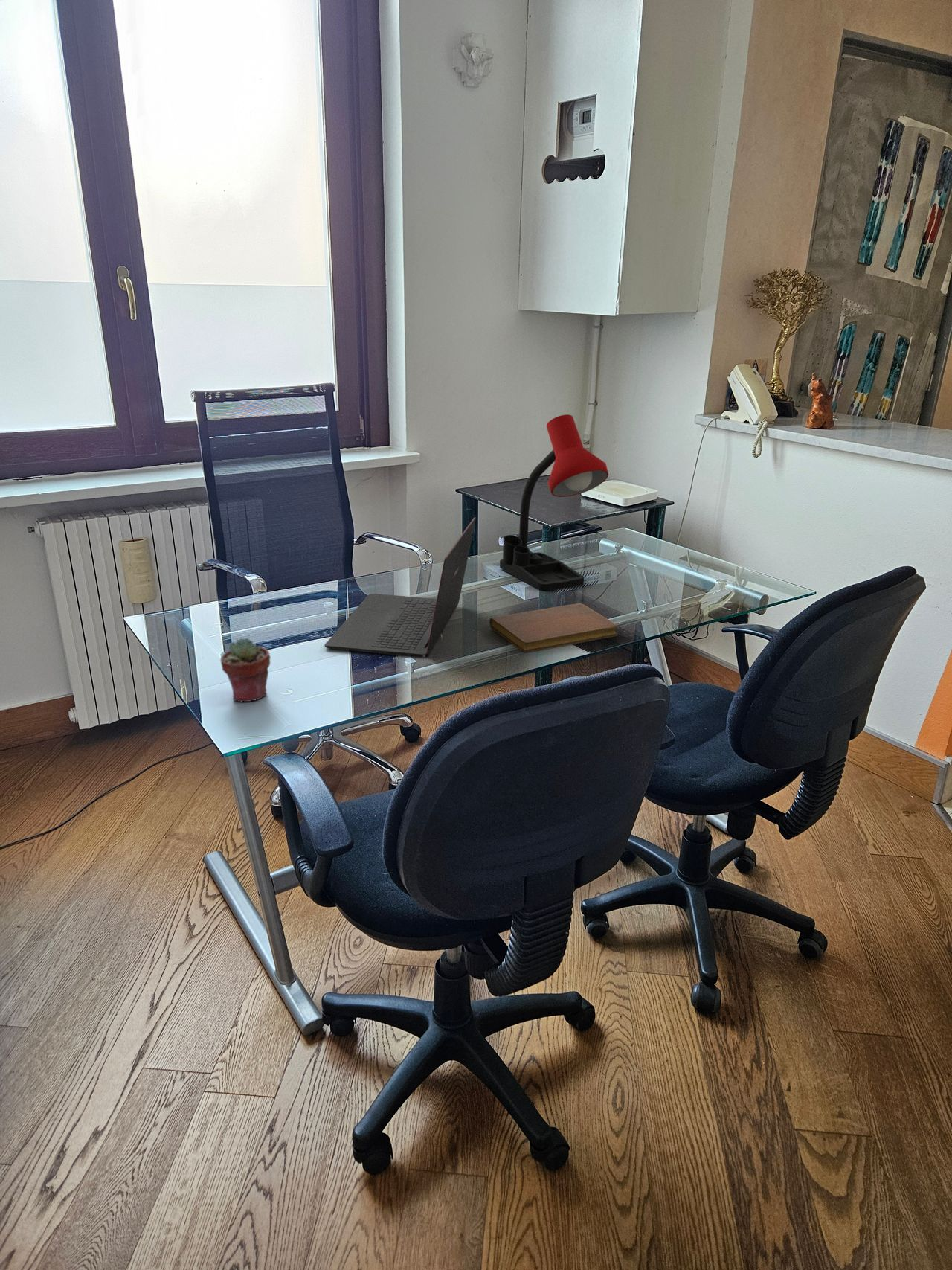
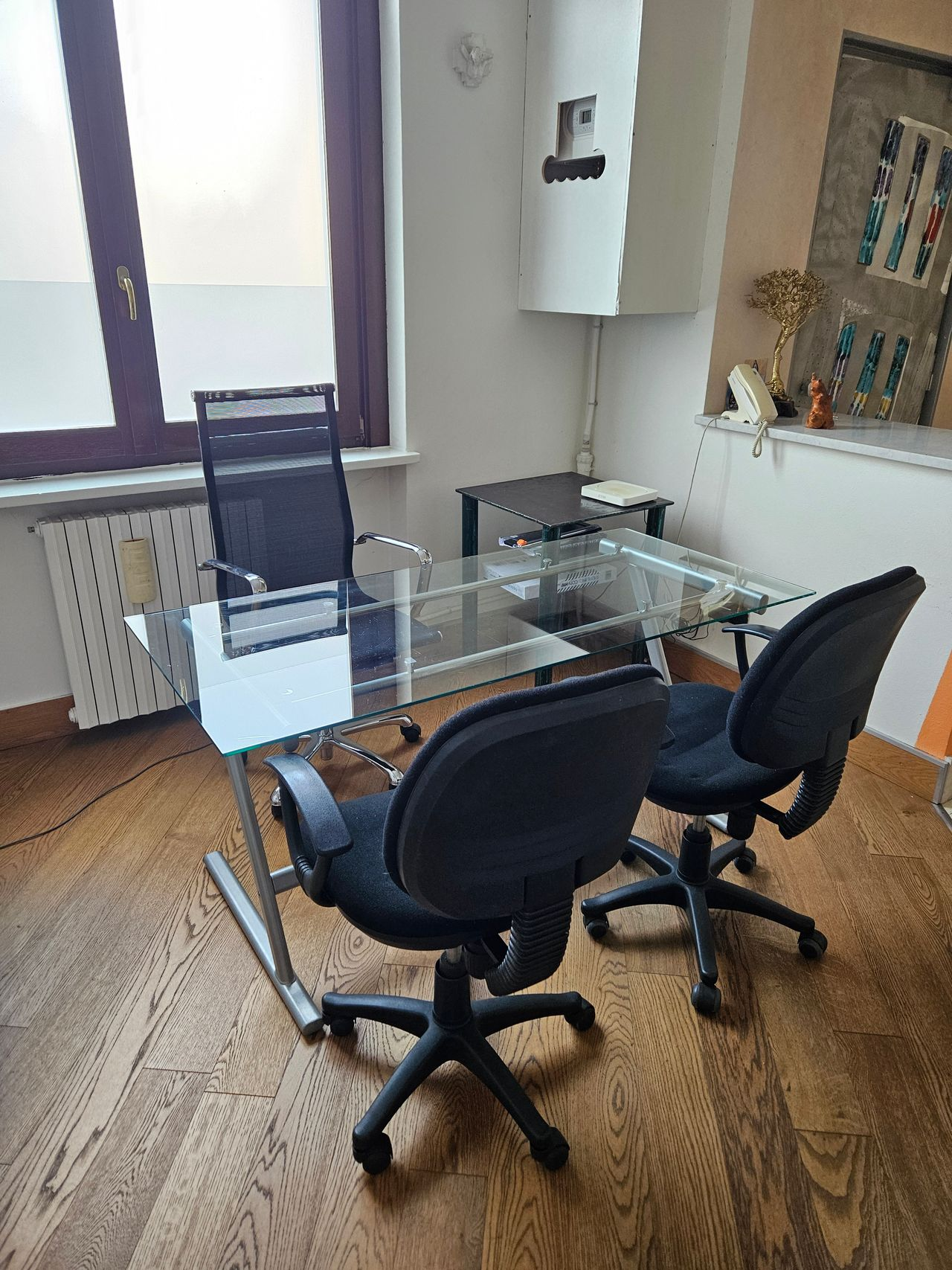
- laptop (403, 596)
- desk lamp (554, 496)
- potted succulent (246, 667)
- notebook (553, 626)
